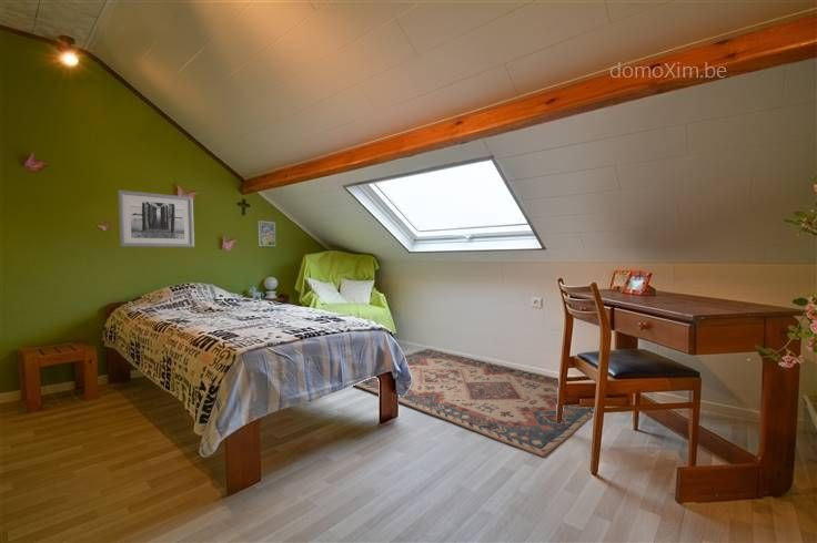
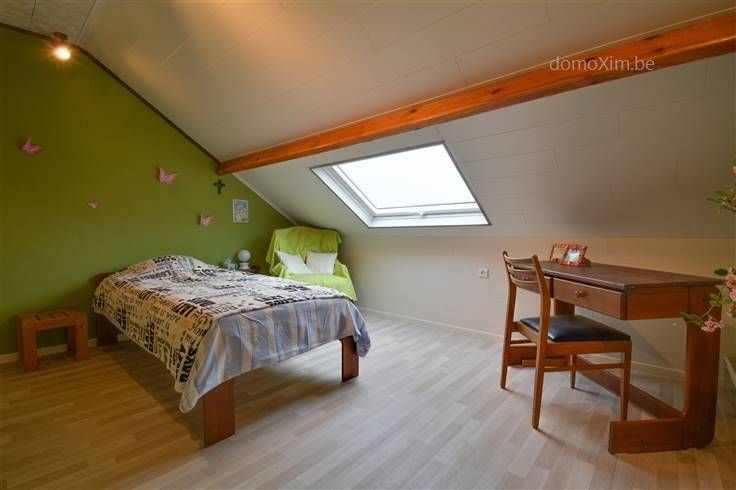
- rug (465, 383)
- wall art (158, 221)
